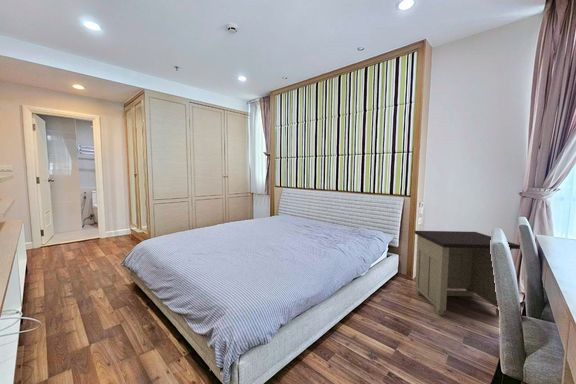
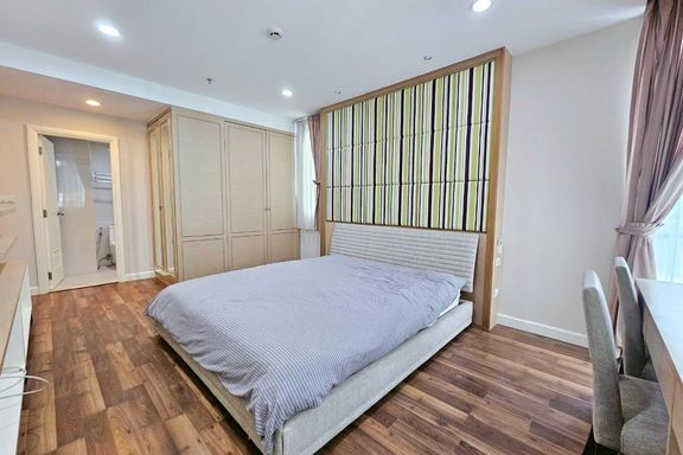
- nightstand (459, 271)
